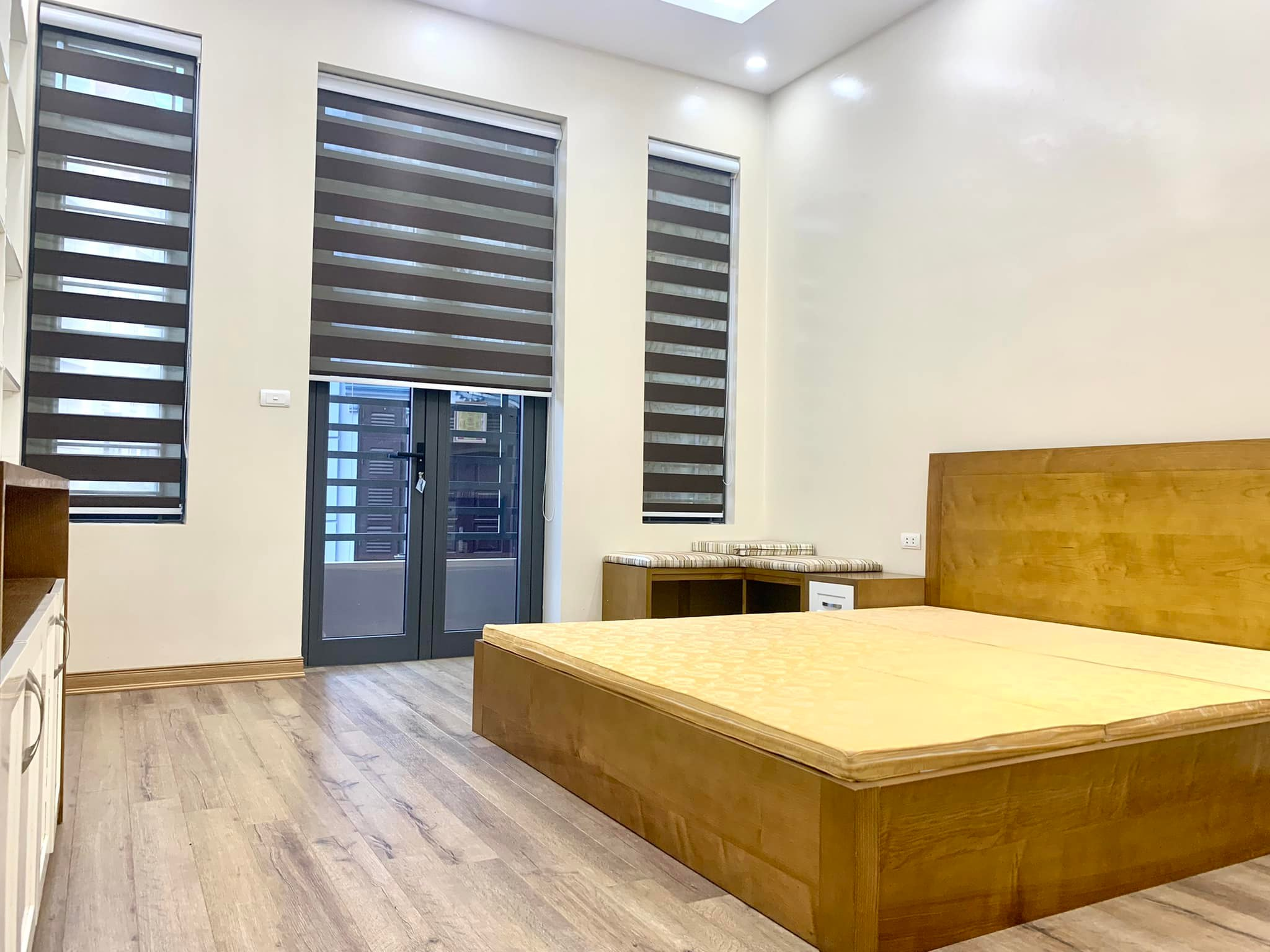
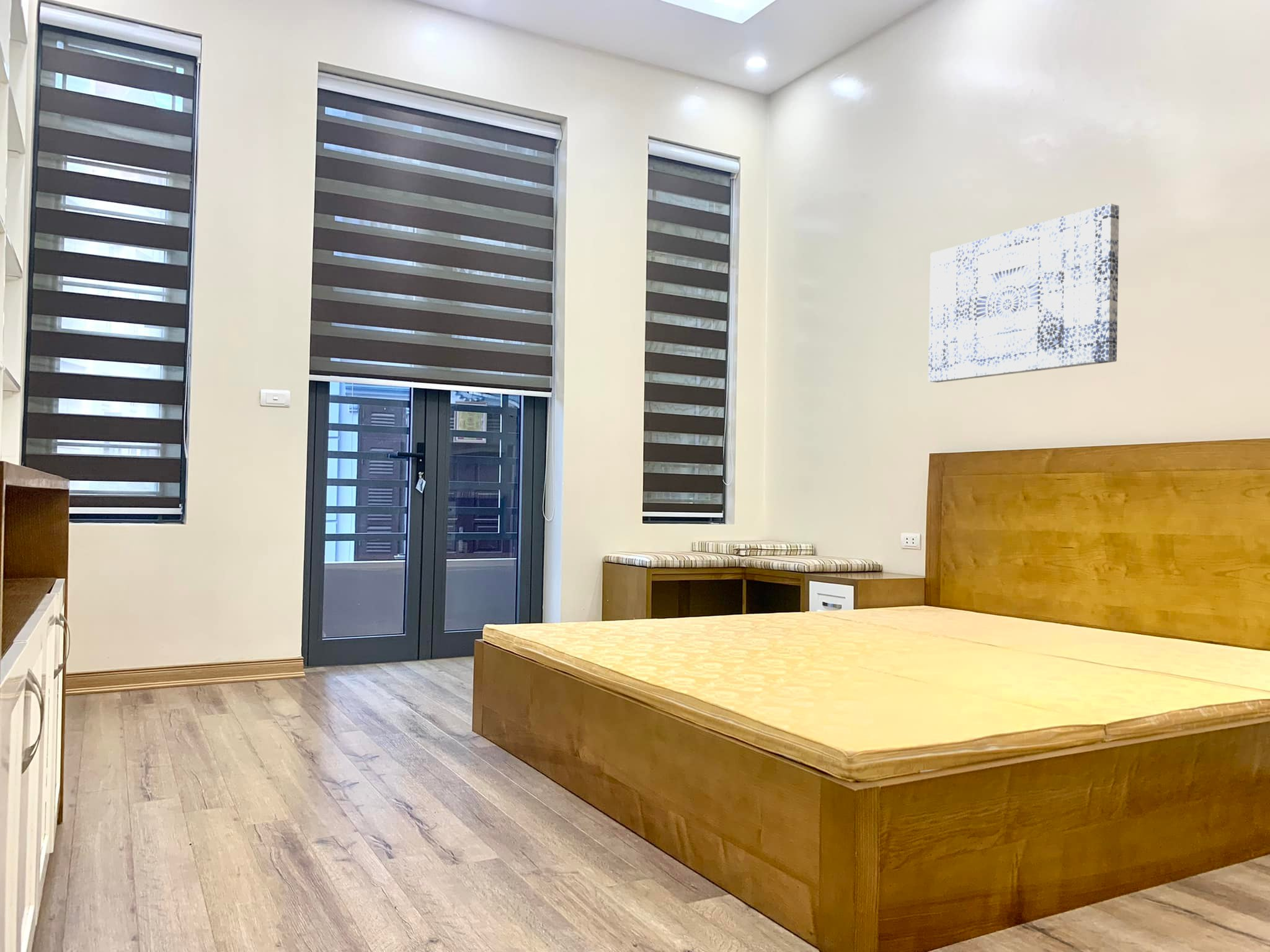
+ wall art (1015, 302)
